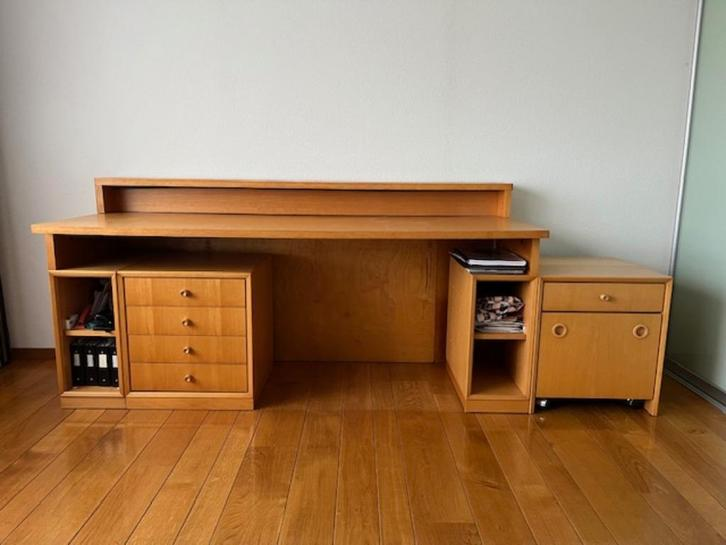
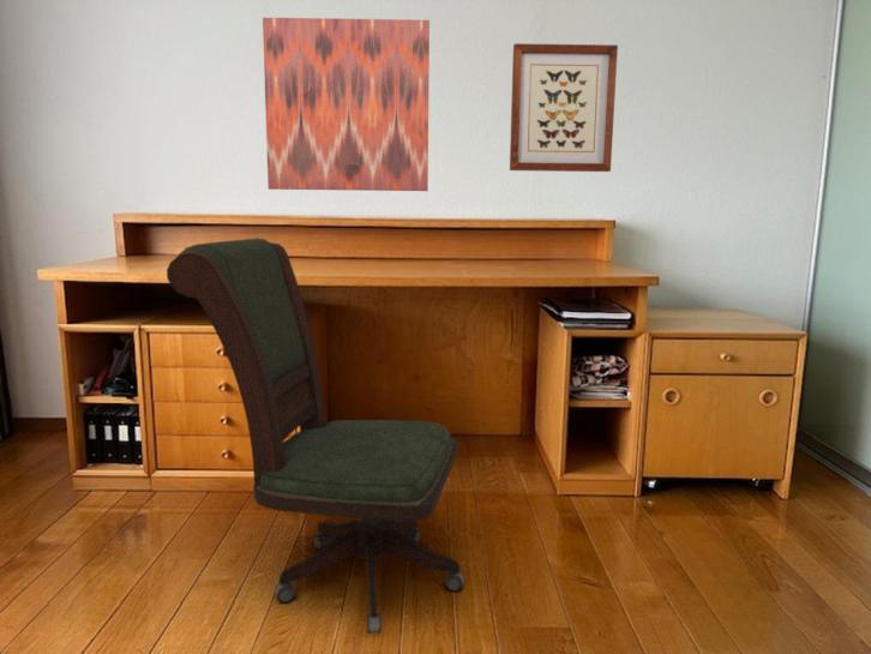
+ wall art (347, 107)
+ office chair (336, 420)
+ wall art (561, 109)
